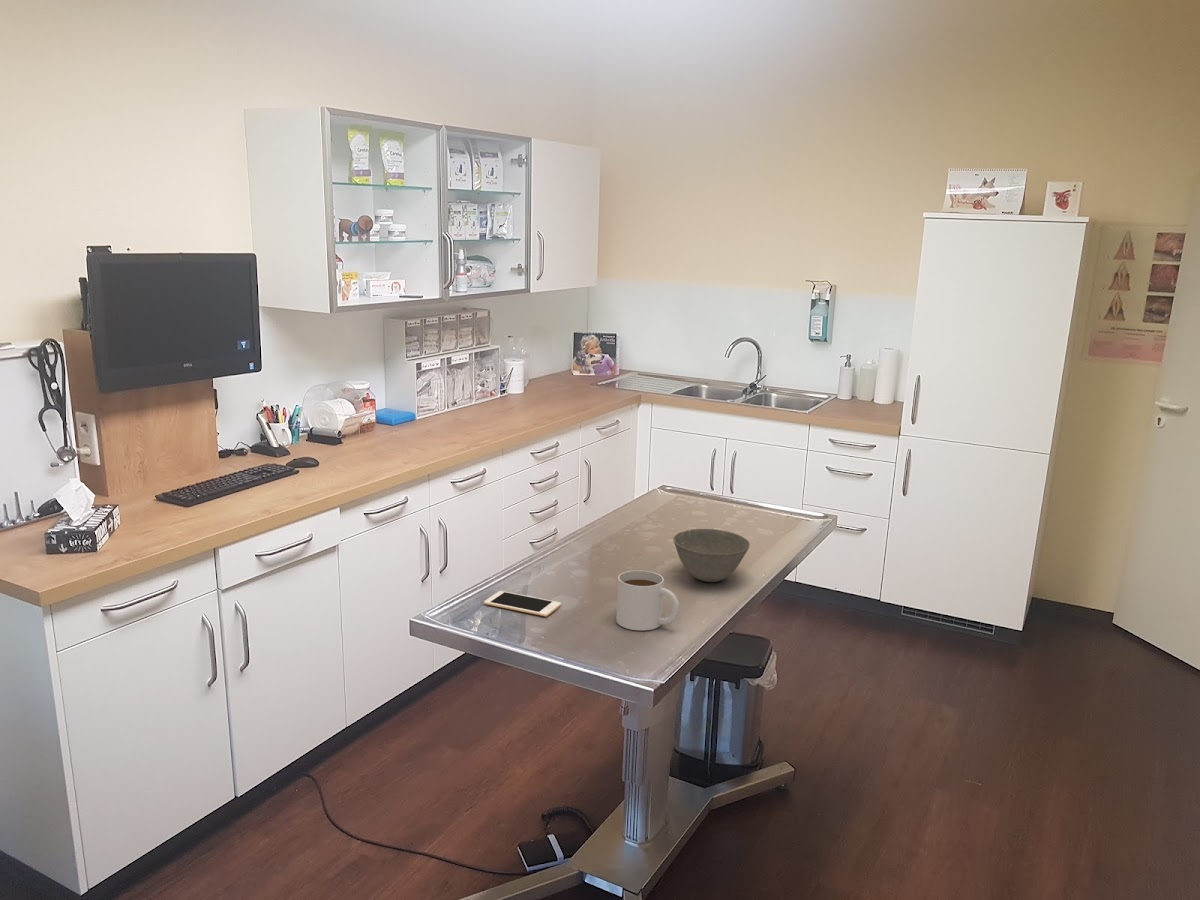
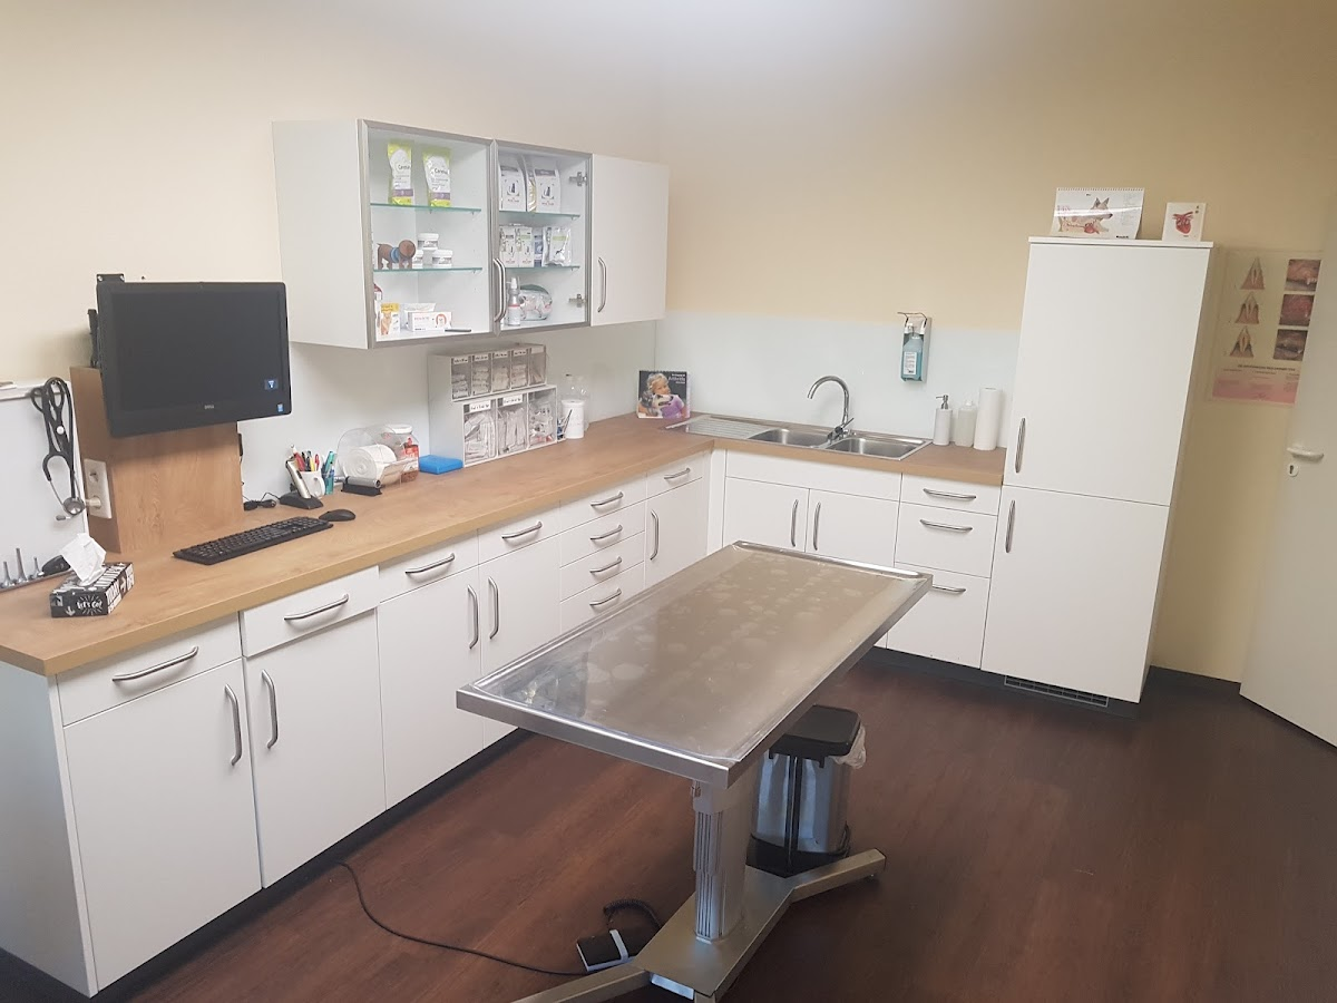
- bowl (709, 559)
- mug (648, 602)
- cell phone (522, 603)
